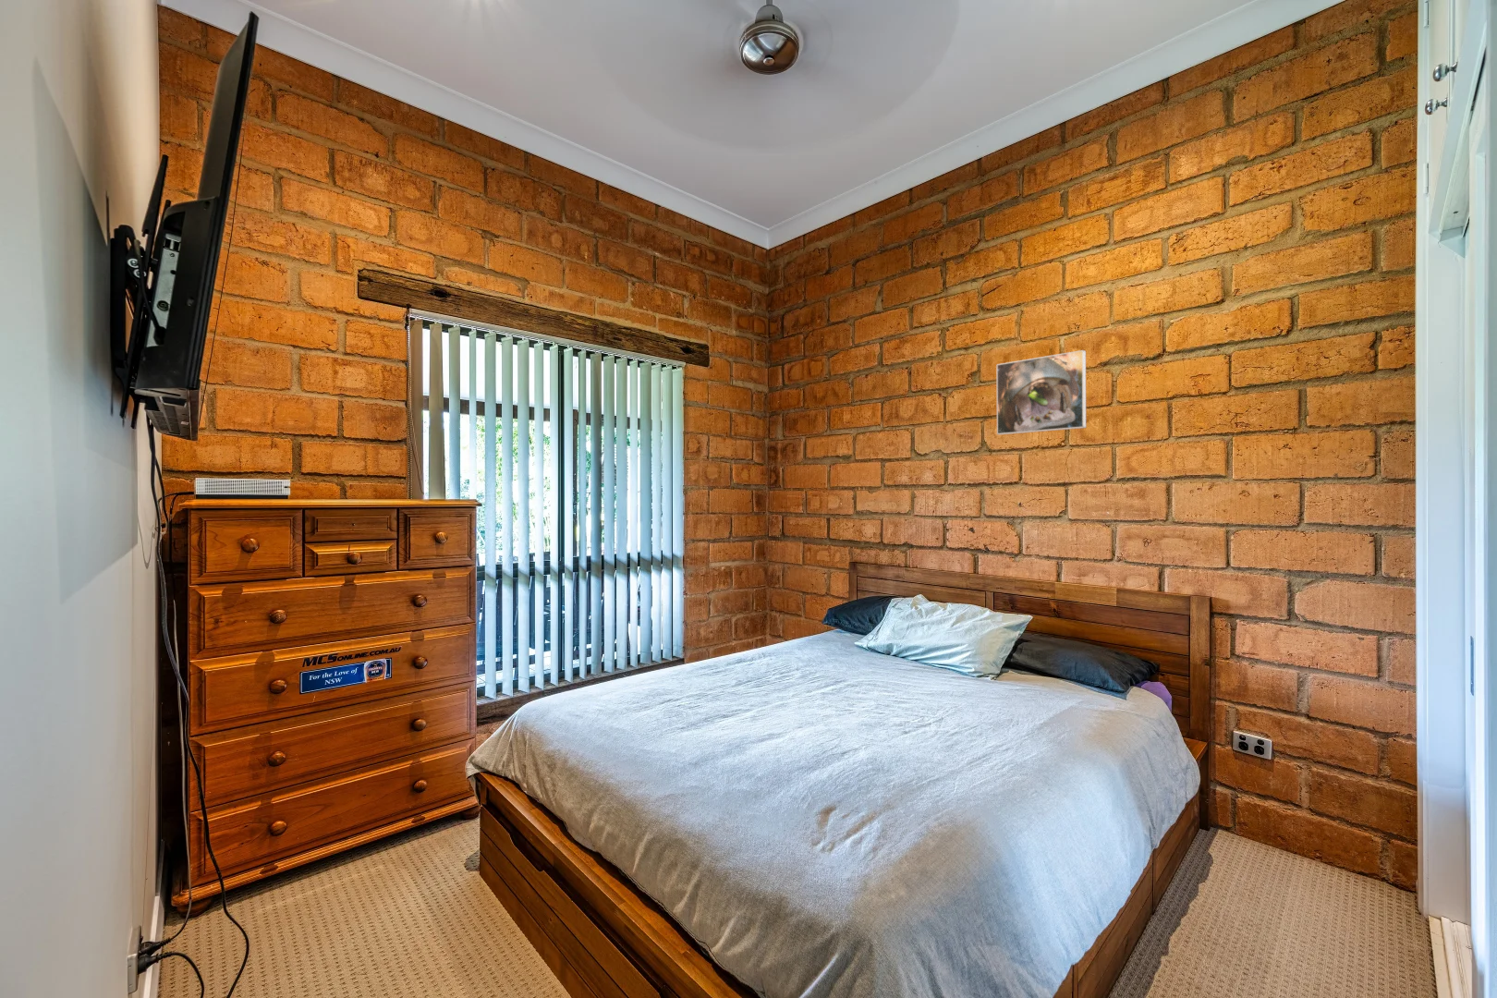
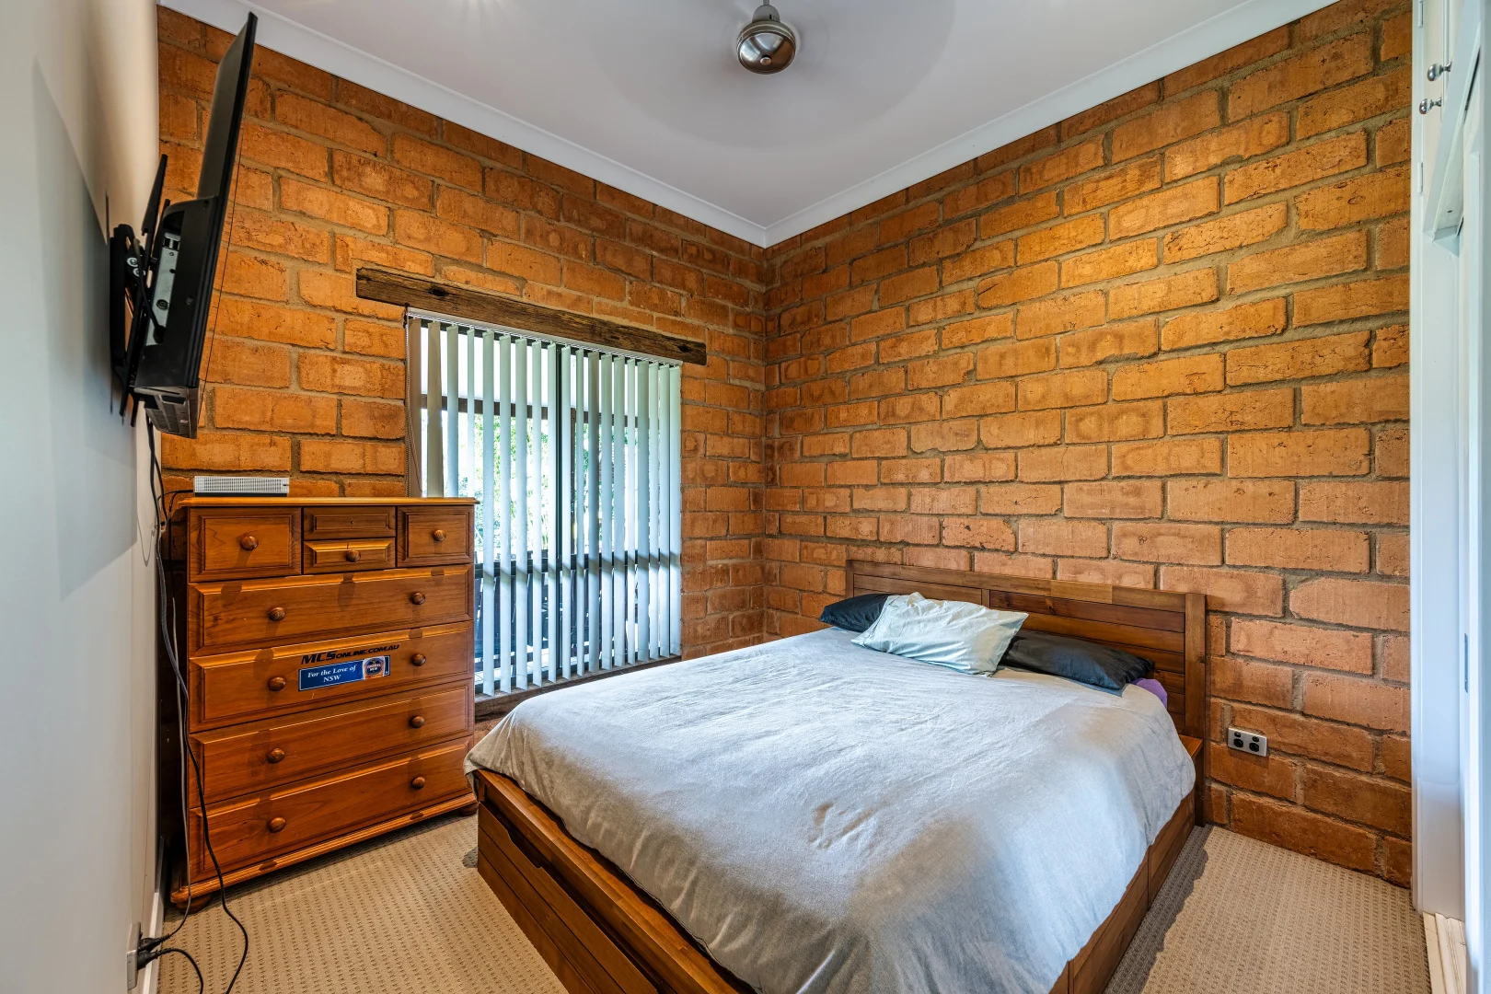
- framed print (1039, 394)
